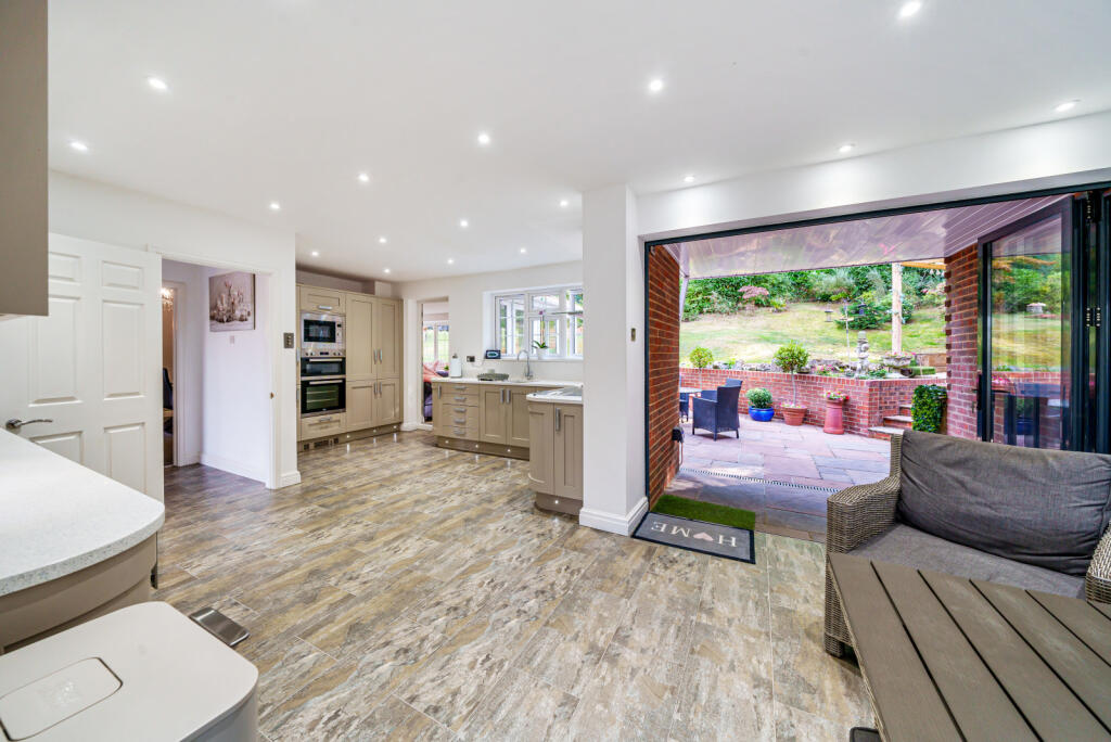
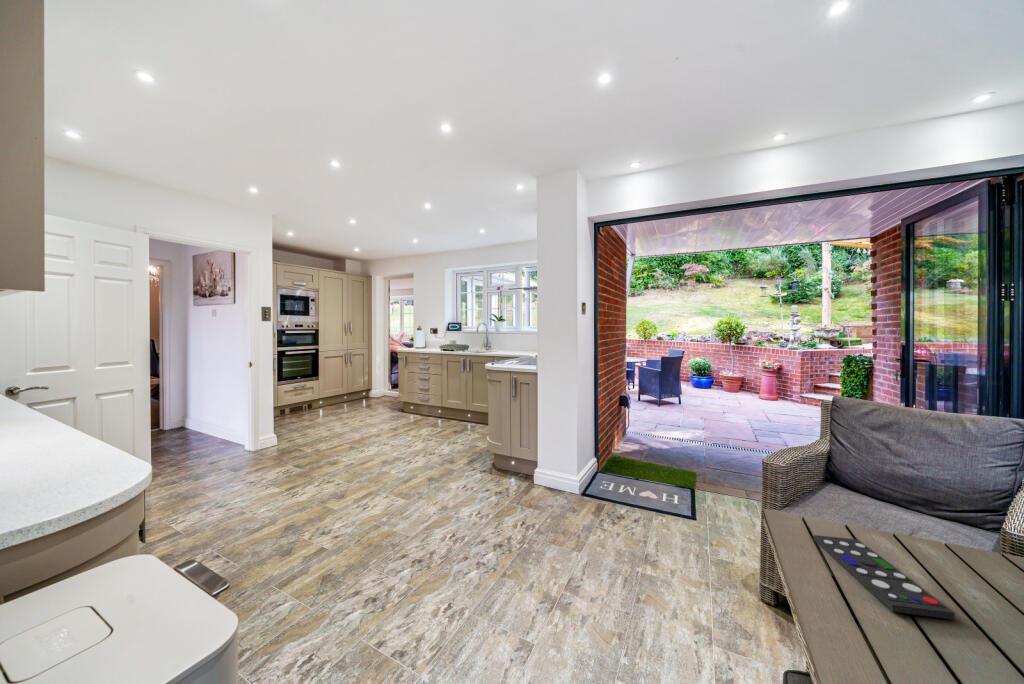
+ remote control (872, 569)
